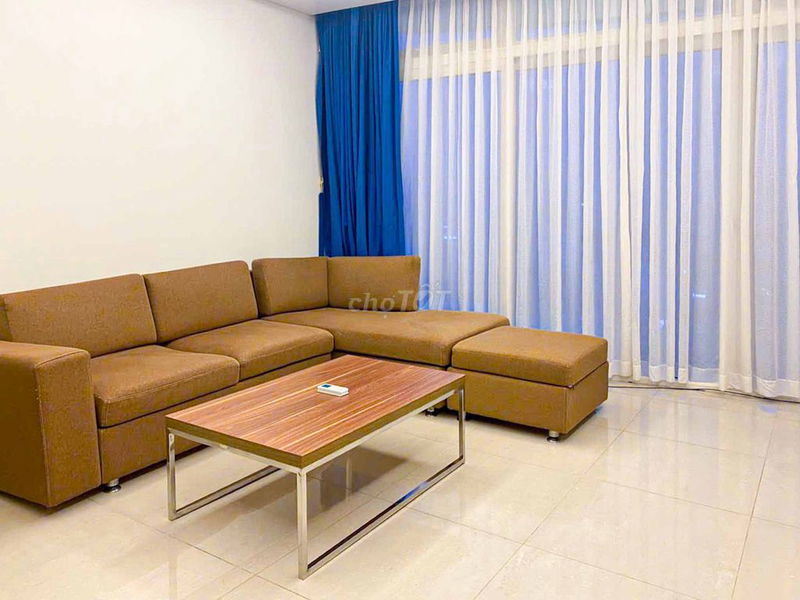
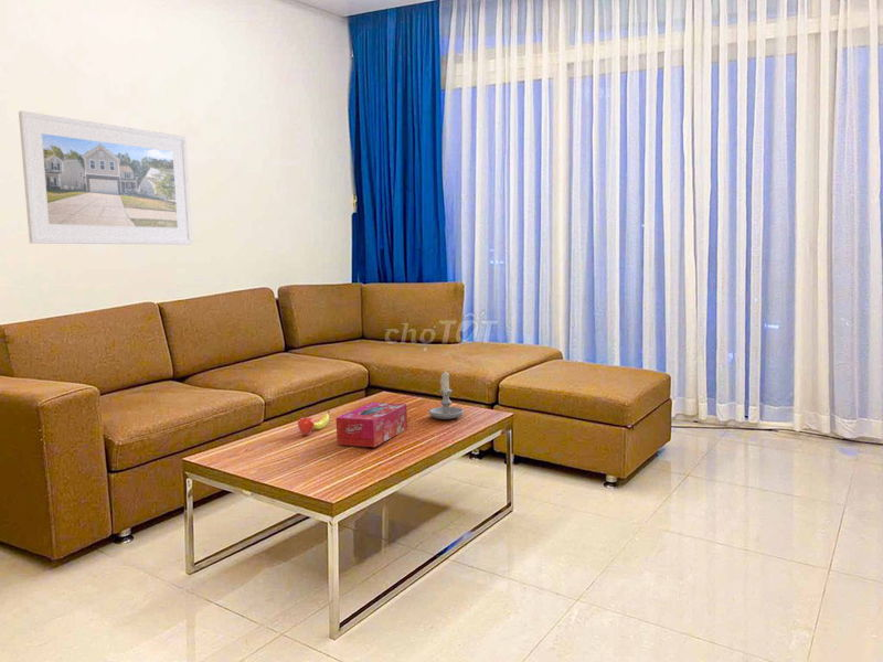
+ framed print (115, 184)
+ tissue box (373, 423)
+ candle (445, 394)
+ fruit (313, 420)
